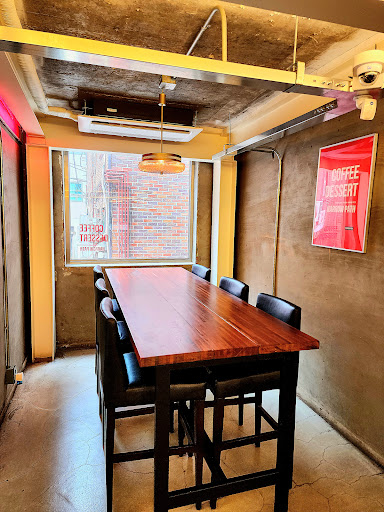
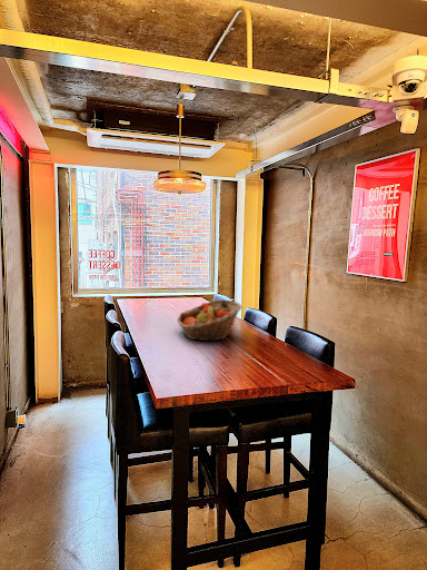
+ fruit basket (208, 318)
